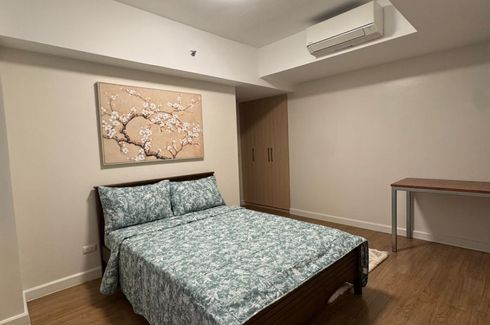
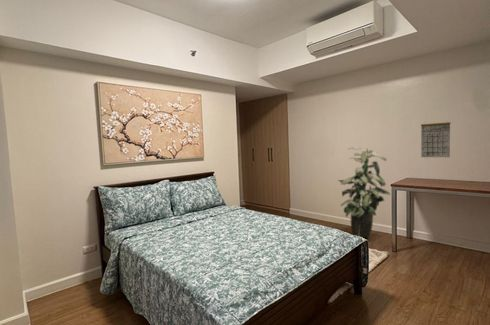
+ indoor plant (361, 191)
+ calendar (435, 136)
